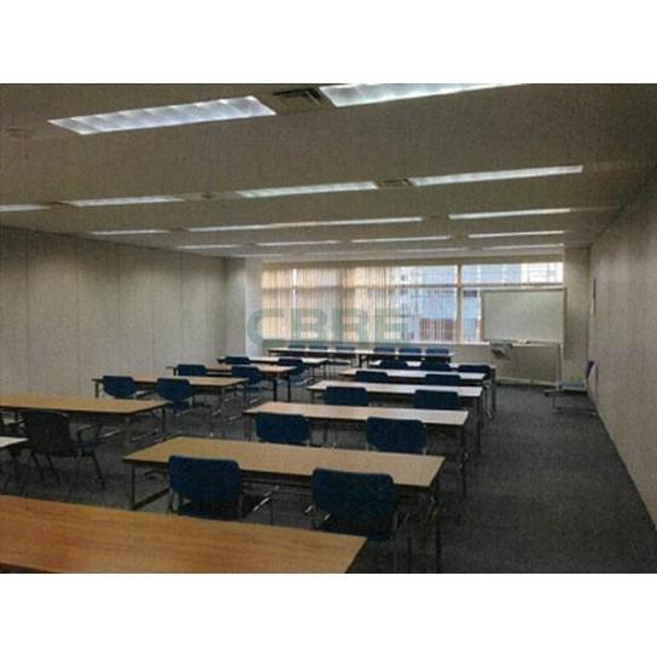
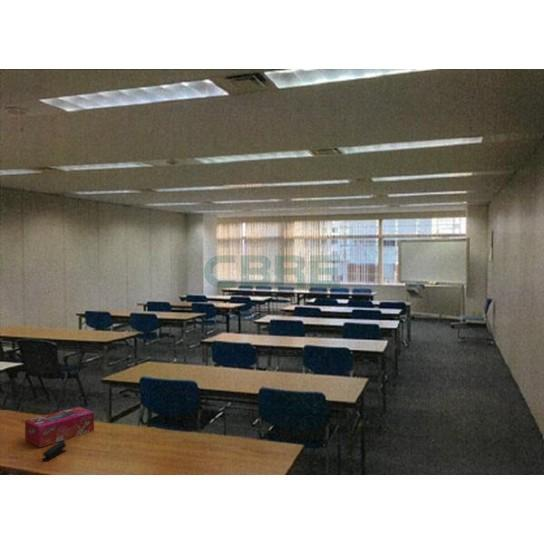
+ stapler (54, 450)
+ tissue box (60, 425)
